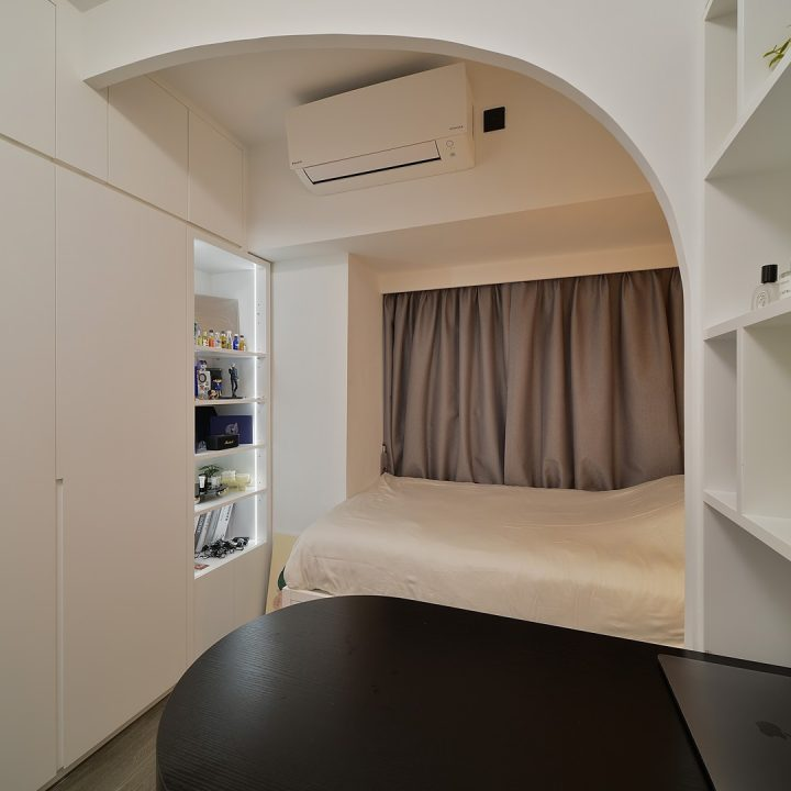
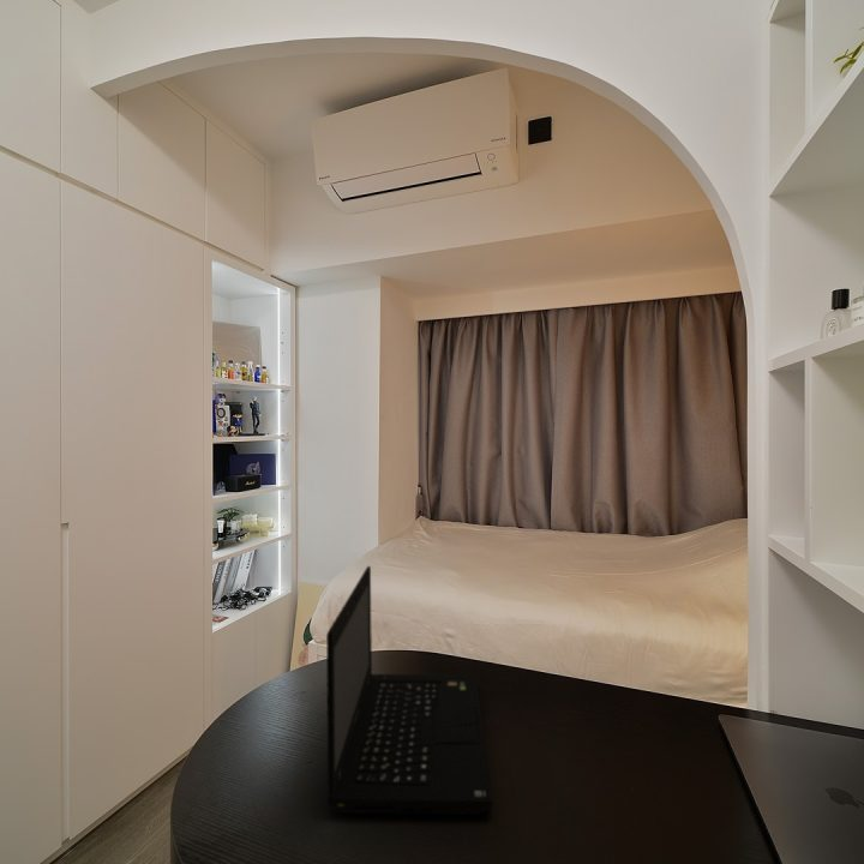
+ laptop (415, 674)
